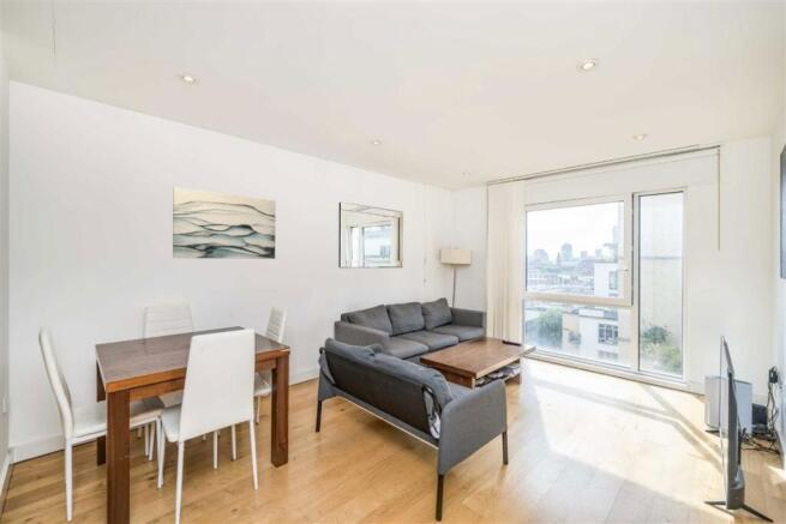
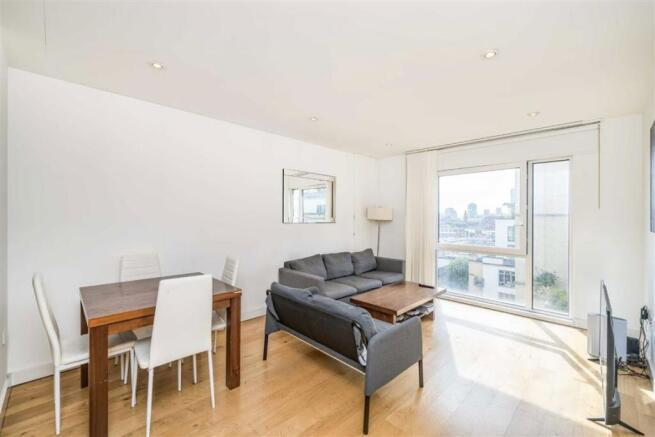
- wall art (228, 227)
